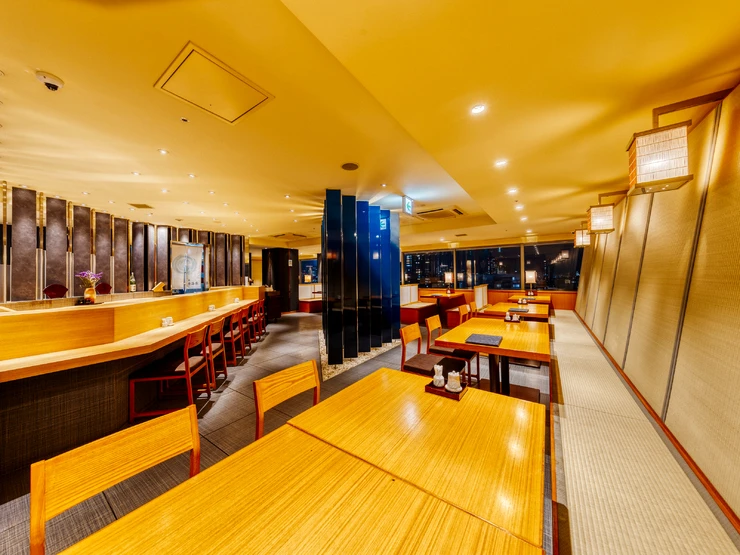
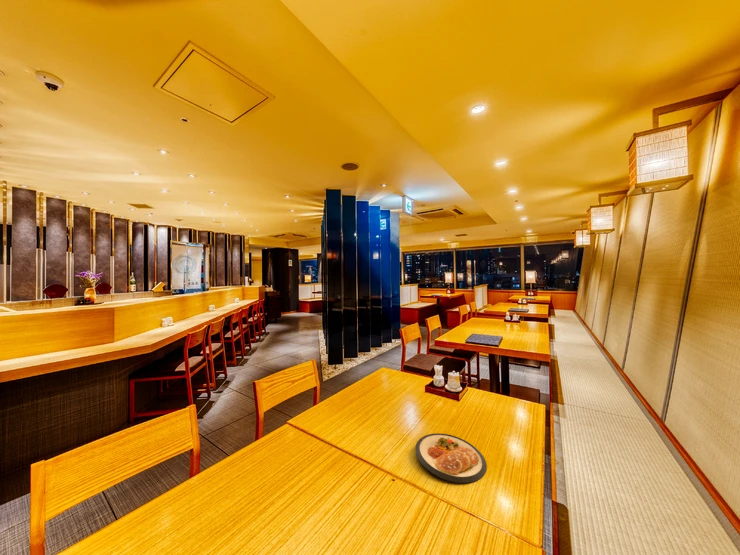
+ dish (449, 453)
